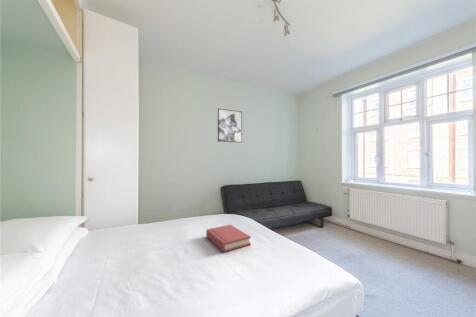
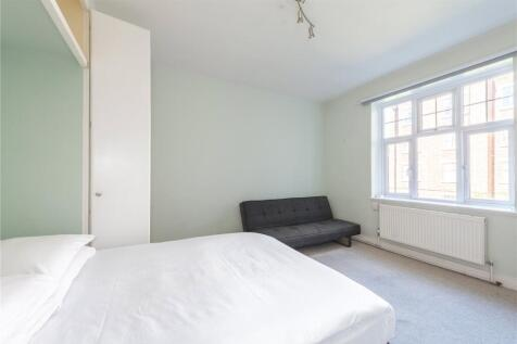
- hardback book (227, 236)
- wall art (230, 126)
